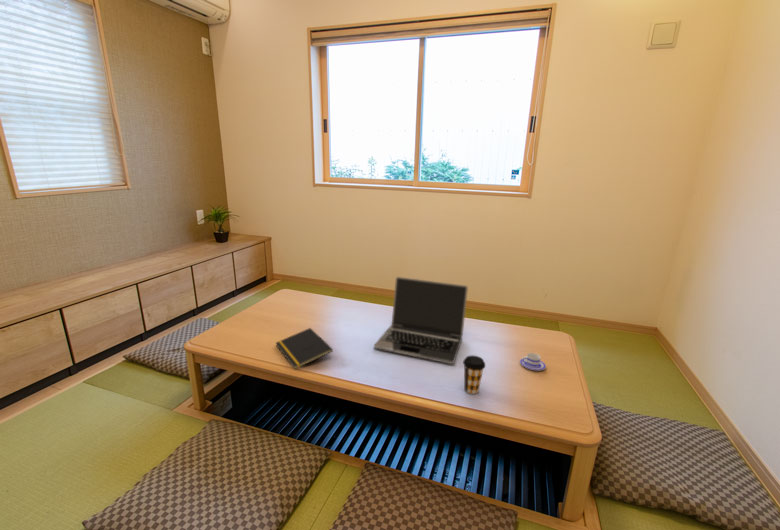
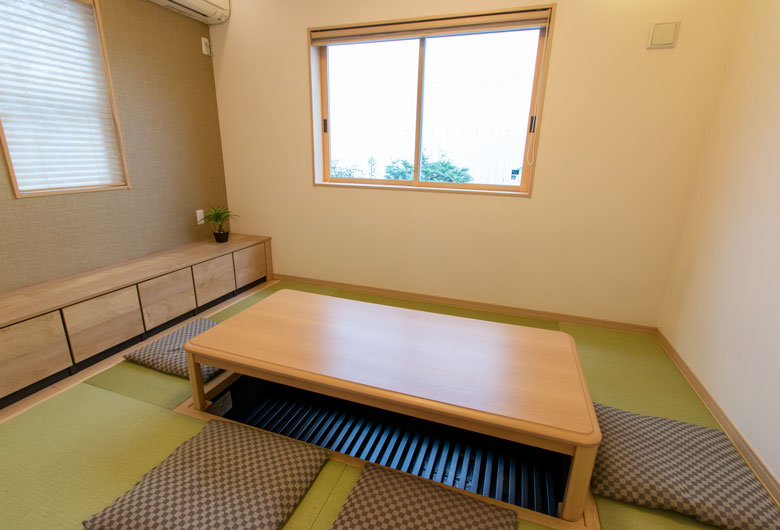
- coffee cup (473, 375)
- laptop (421, 316)
- teacup (533, 360)
- notepad (303, 346)
